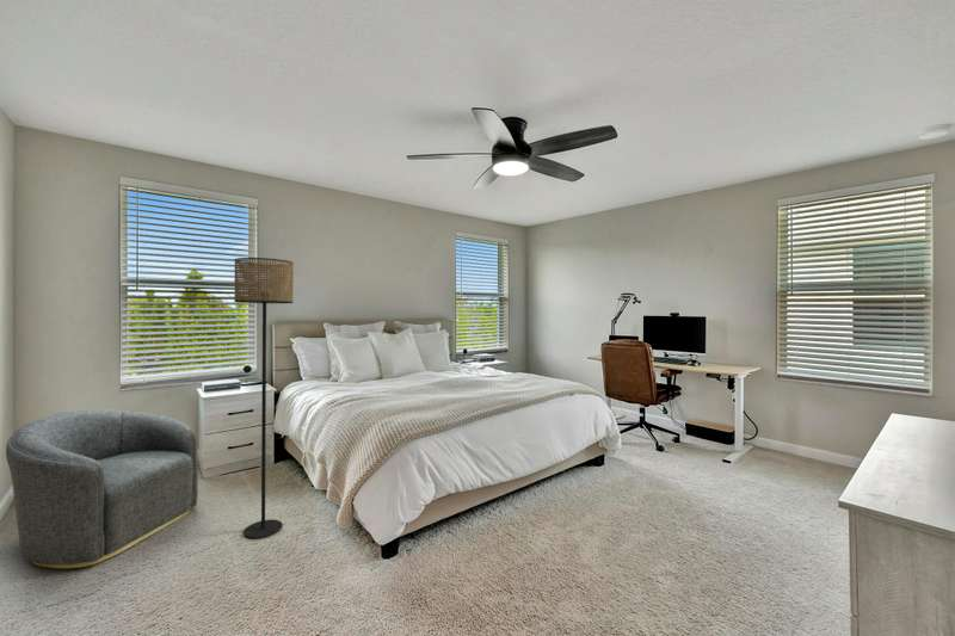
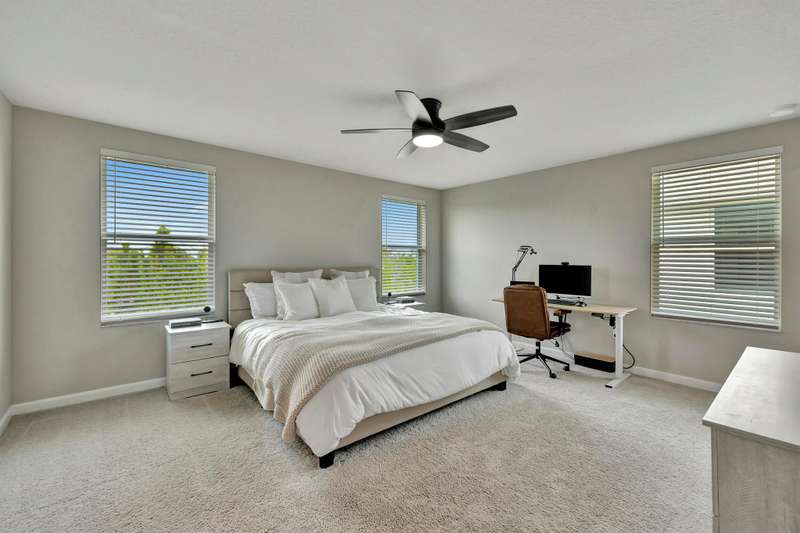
- floor lamp (264, 395)
- armchair (103, 471)
